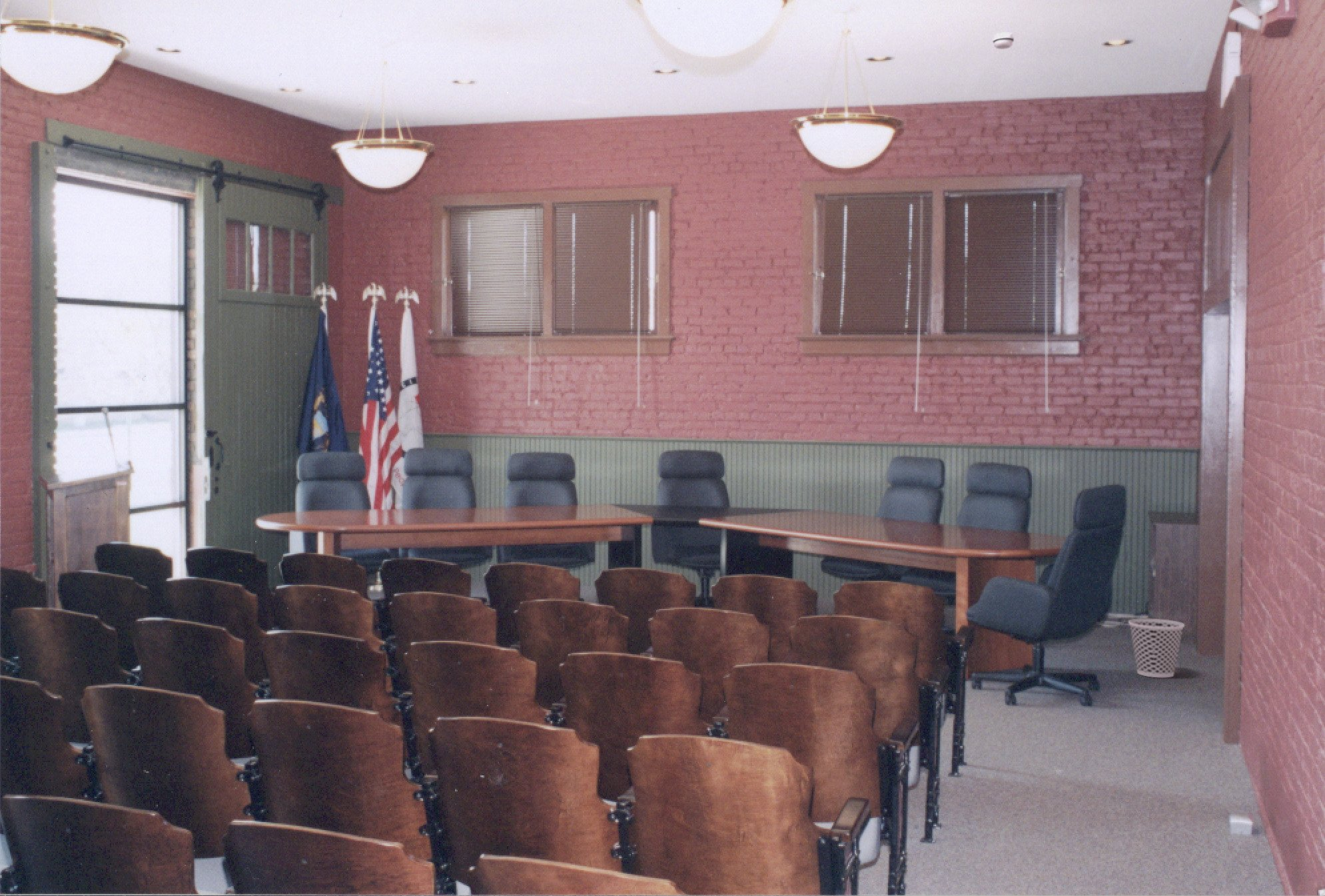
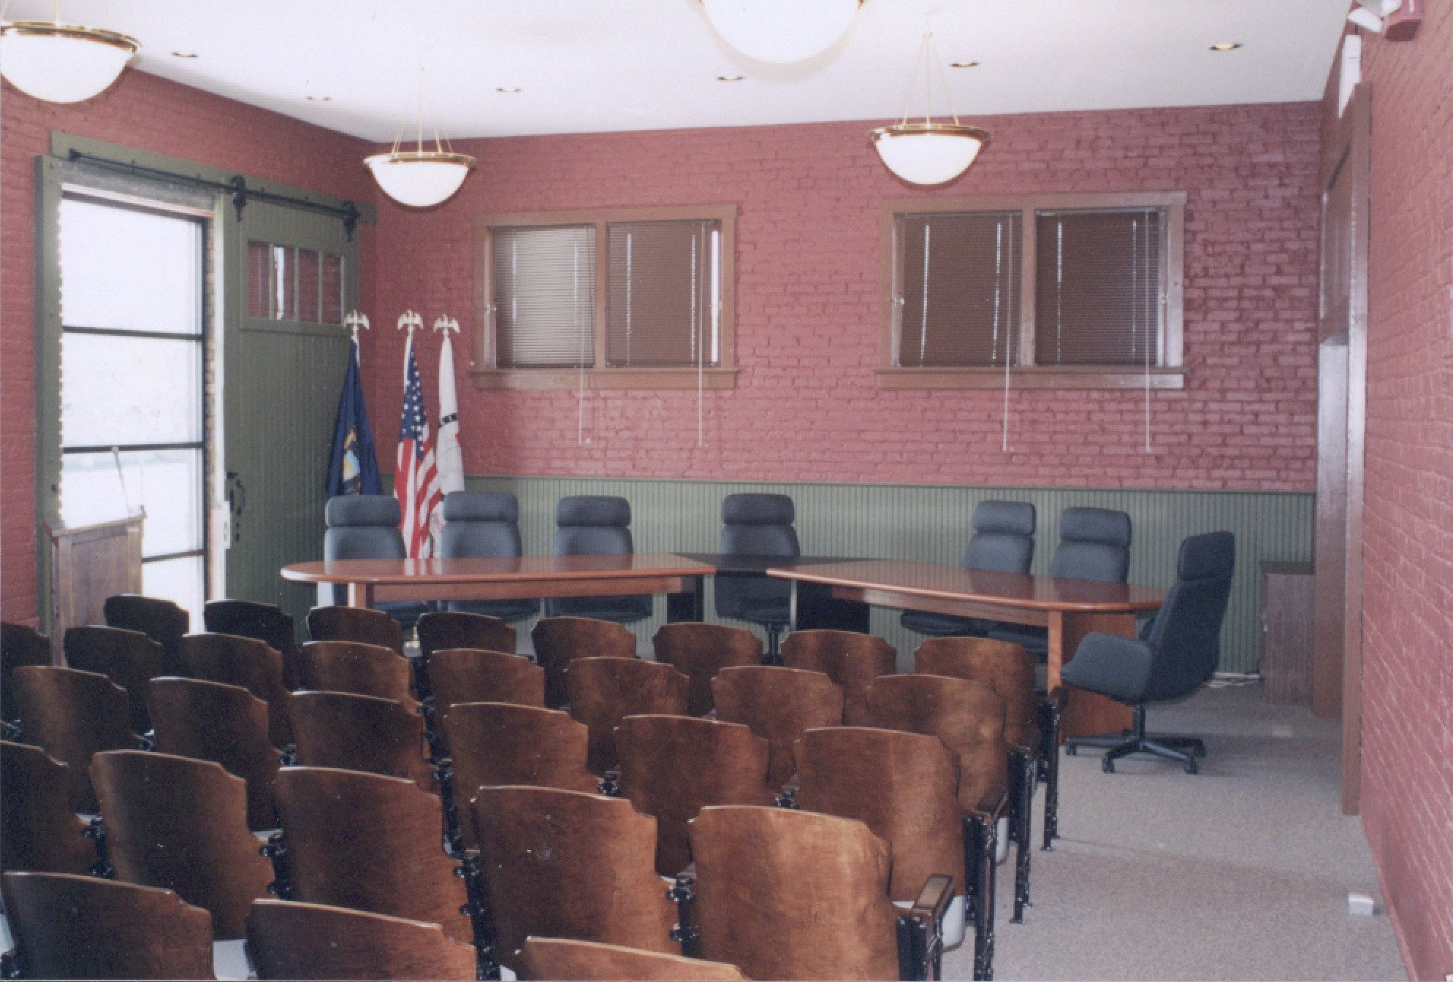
- wastebasket (1156, 648)
- smoke detector (1003, 41)
